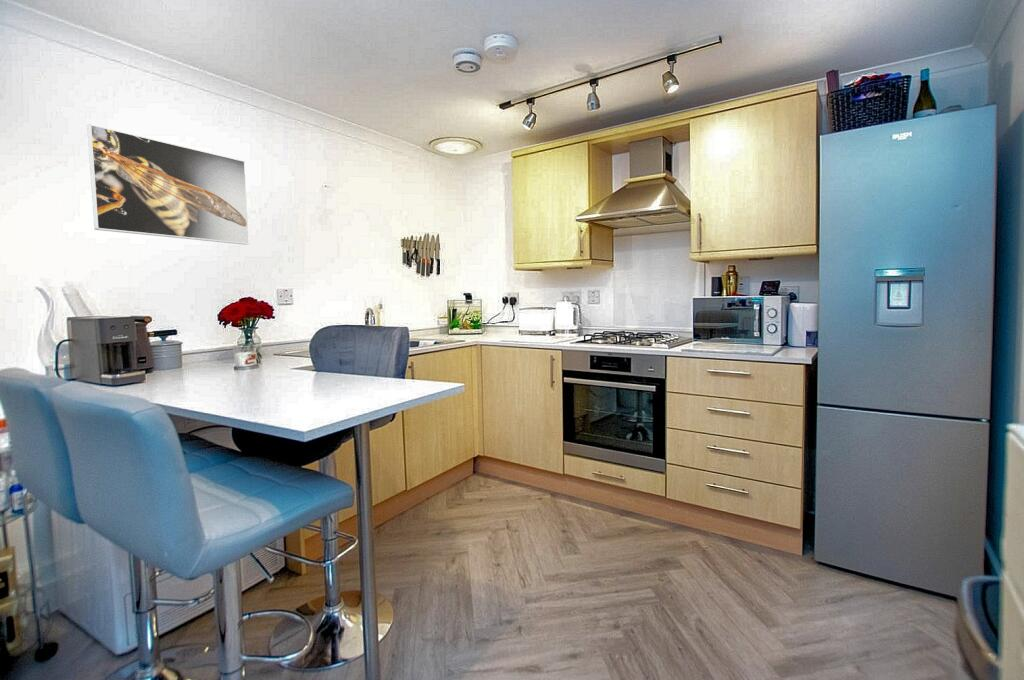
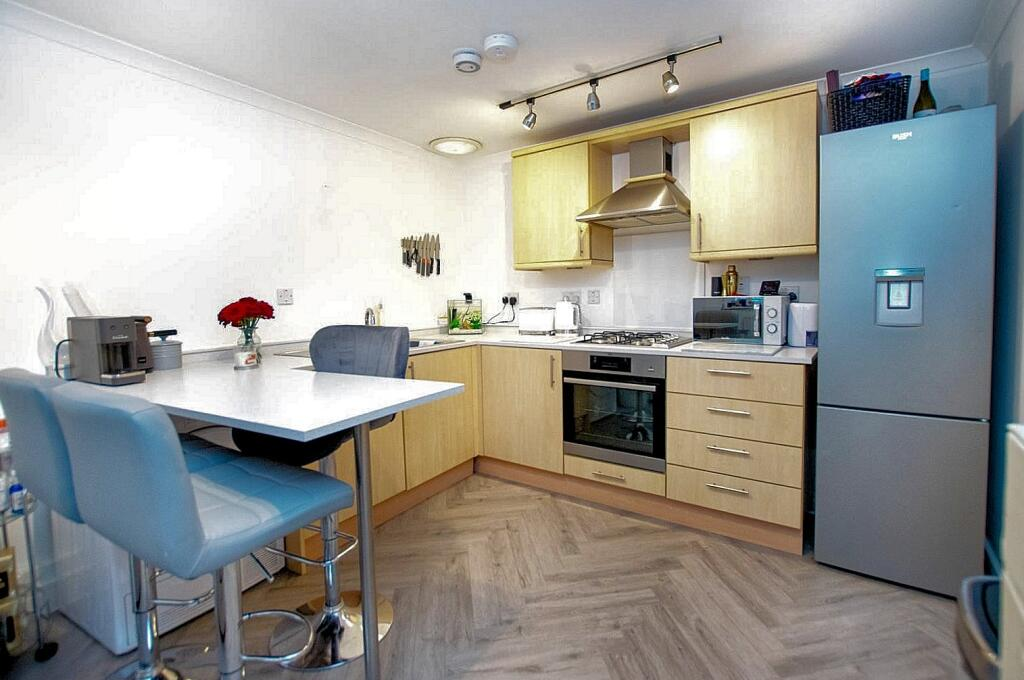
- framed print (177, 191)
